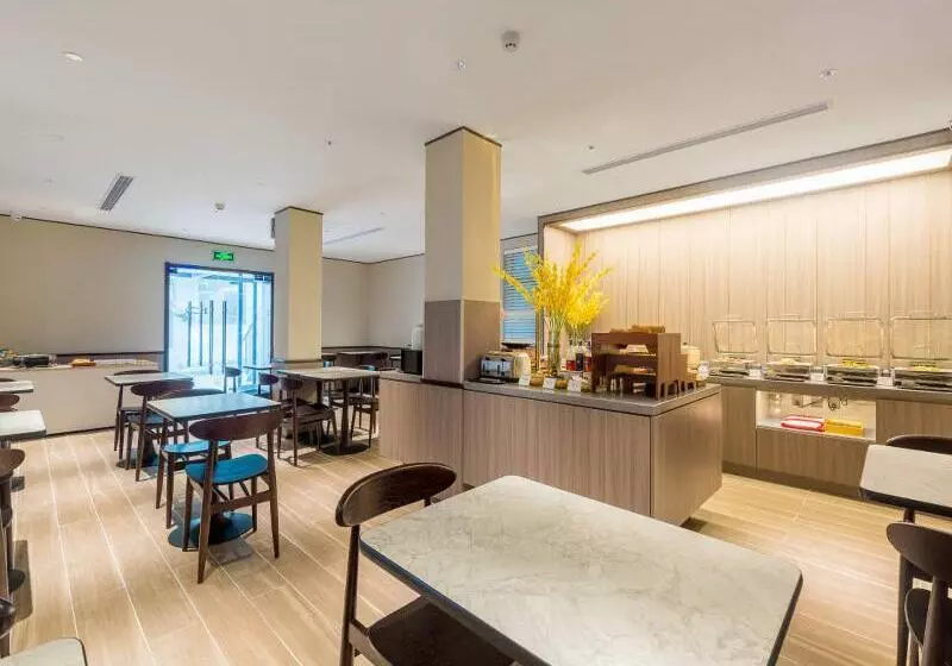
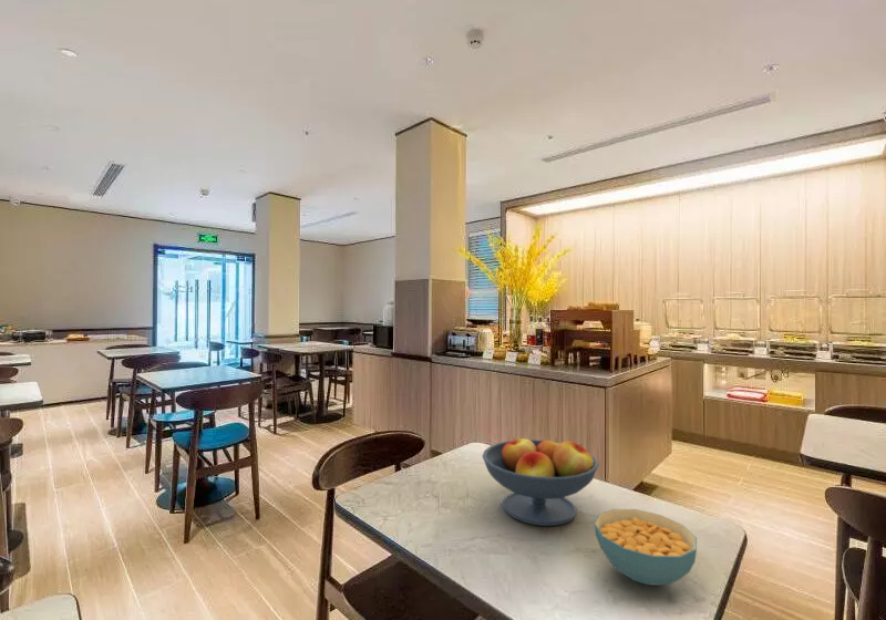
+ fruit bowl (538, 473)
+ cereal bowl (643, 552)
